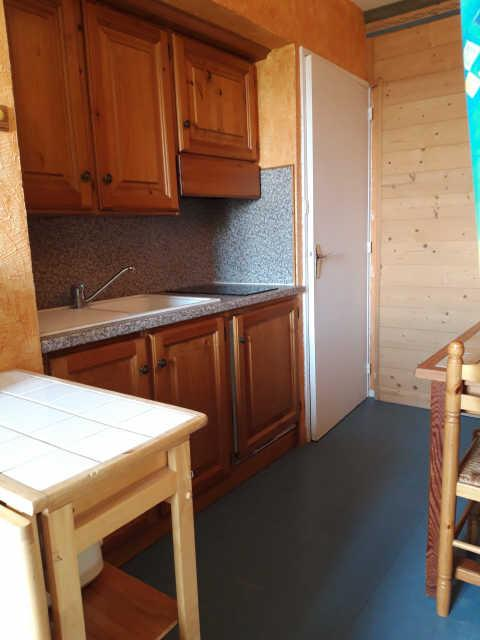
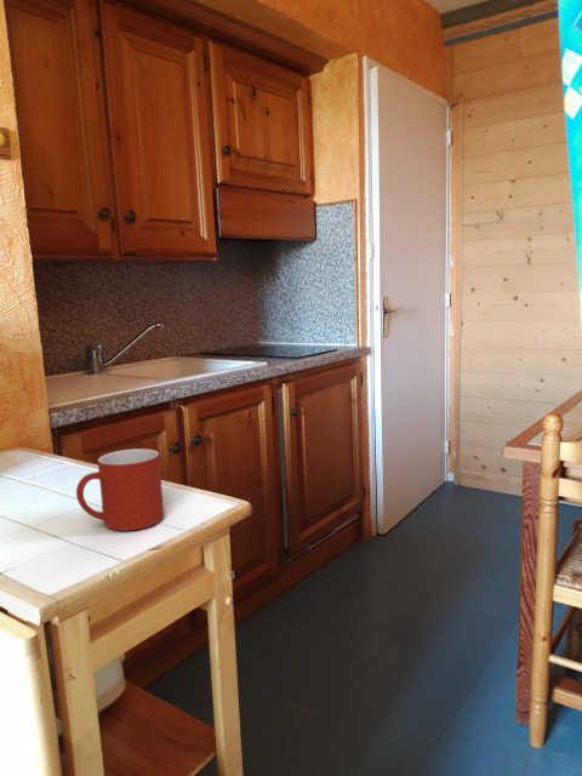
+ mug (120, 491)
